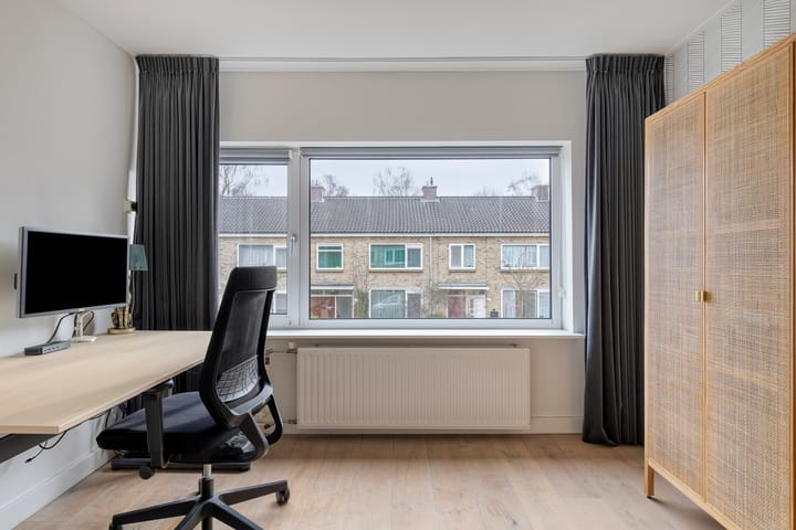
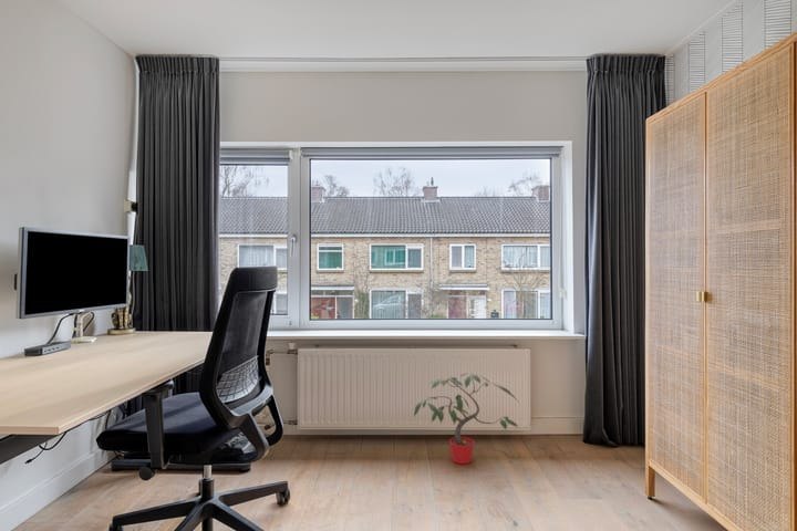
+ potted plant (466, 418)
